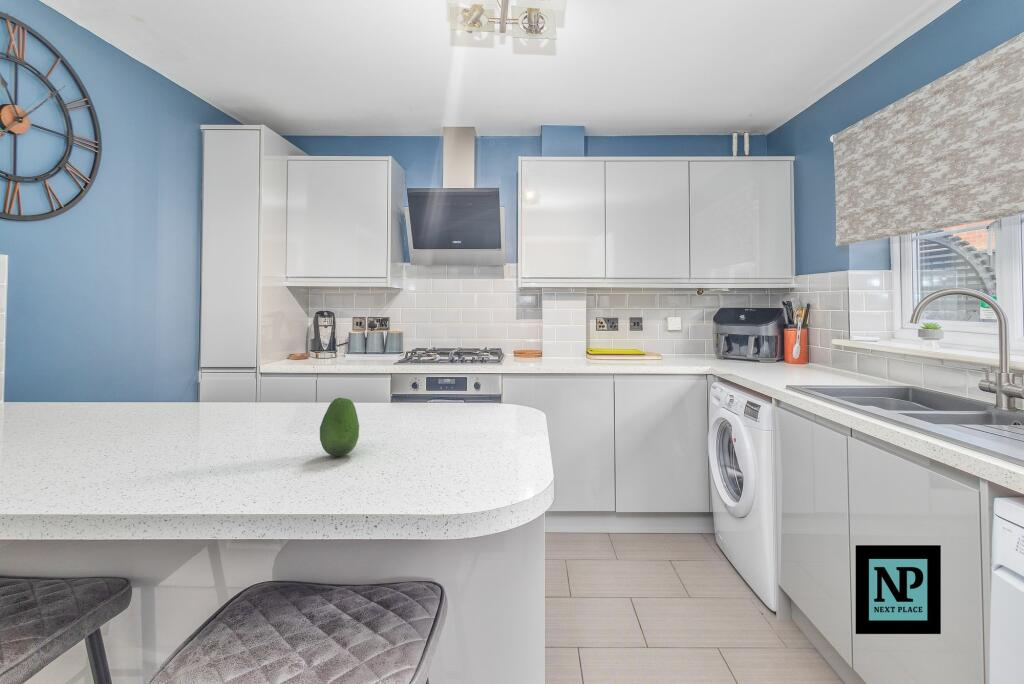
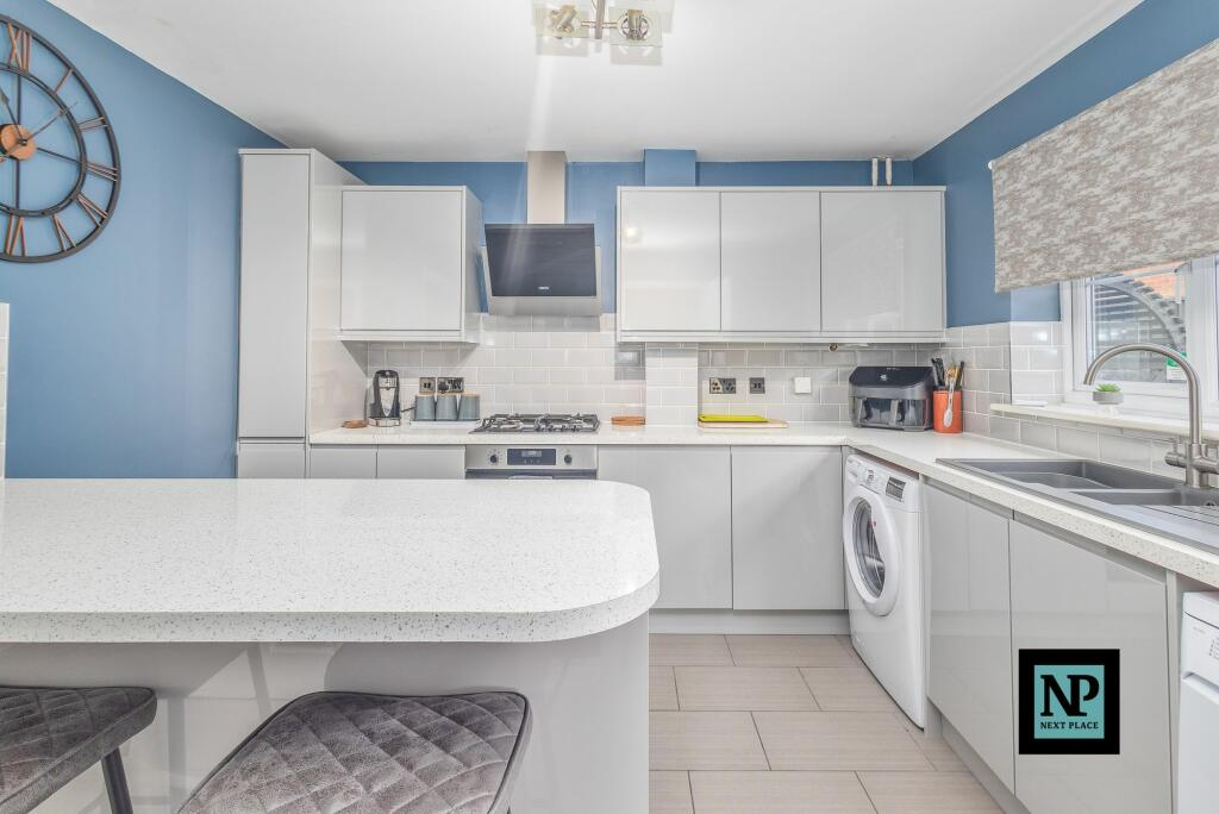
- fruit (339, 426)
